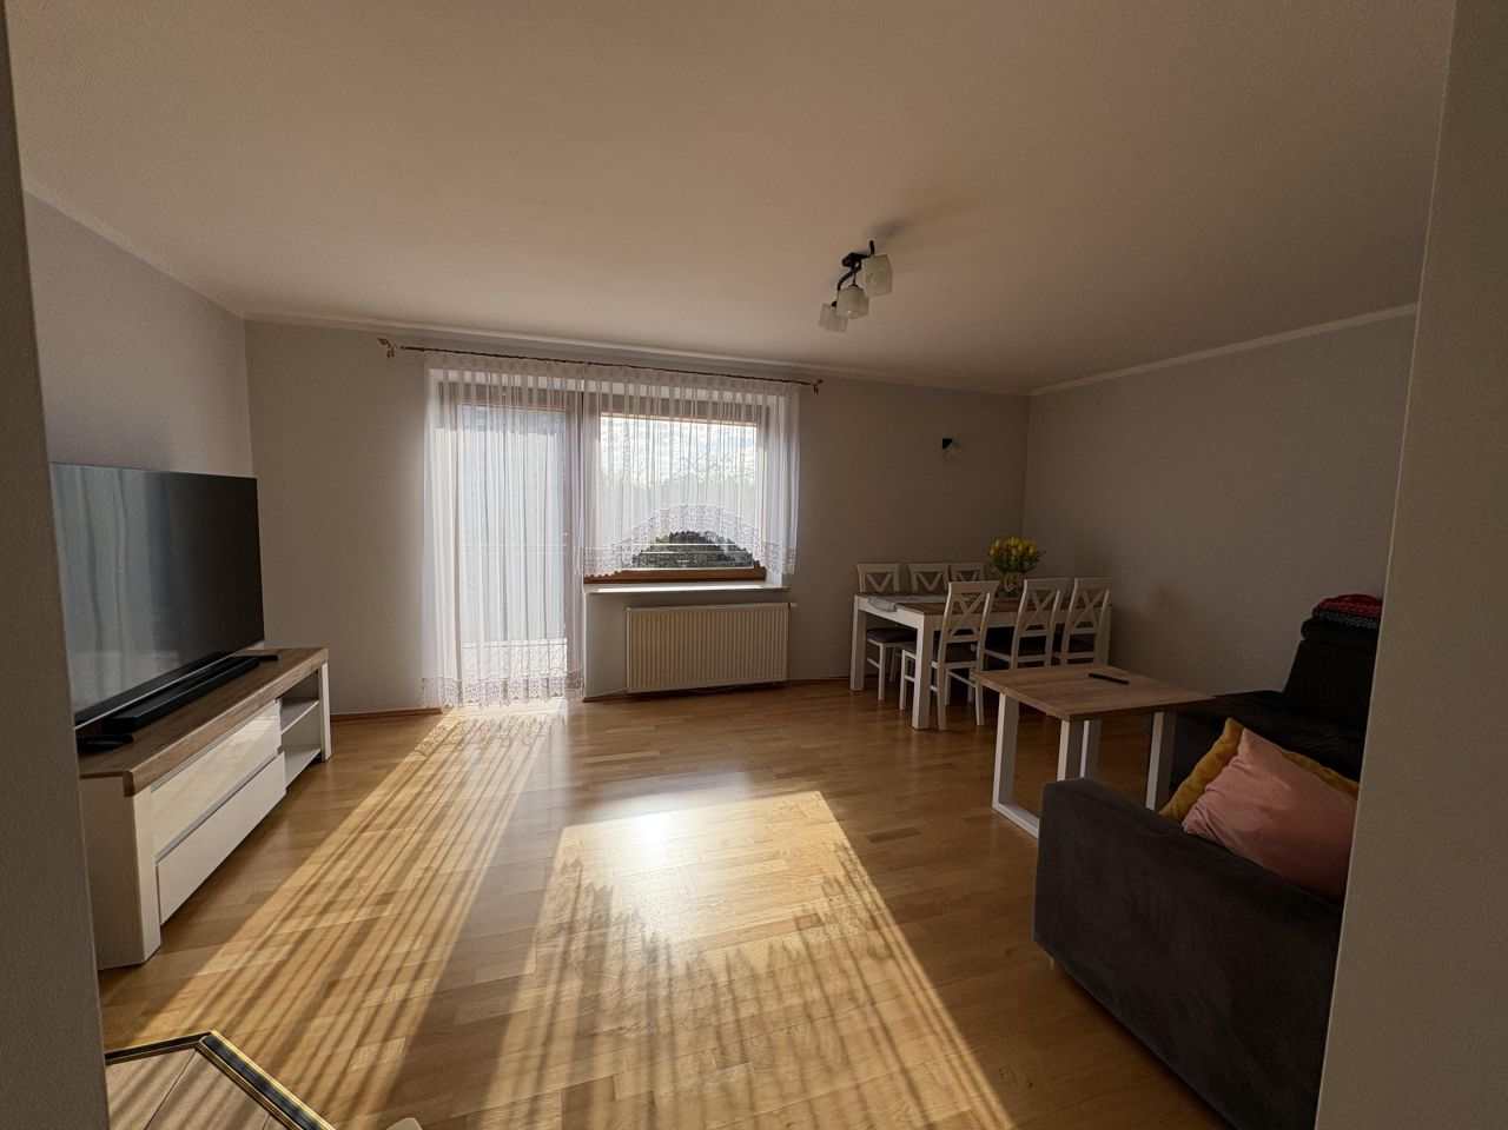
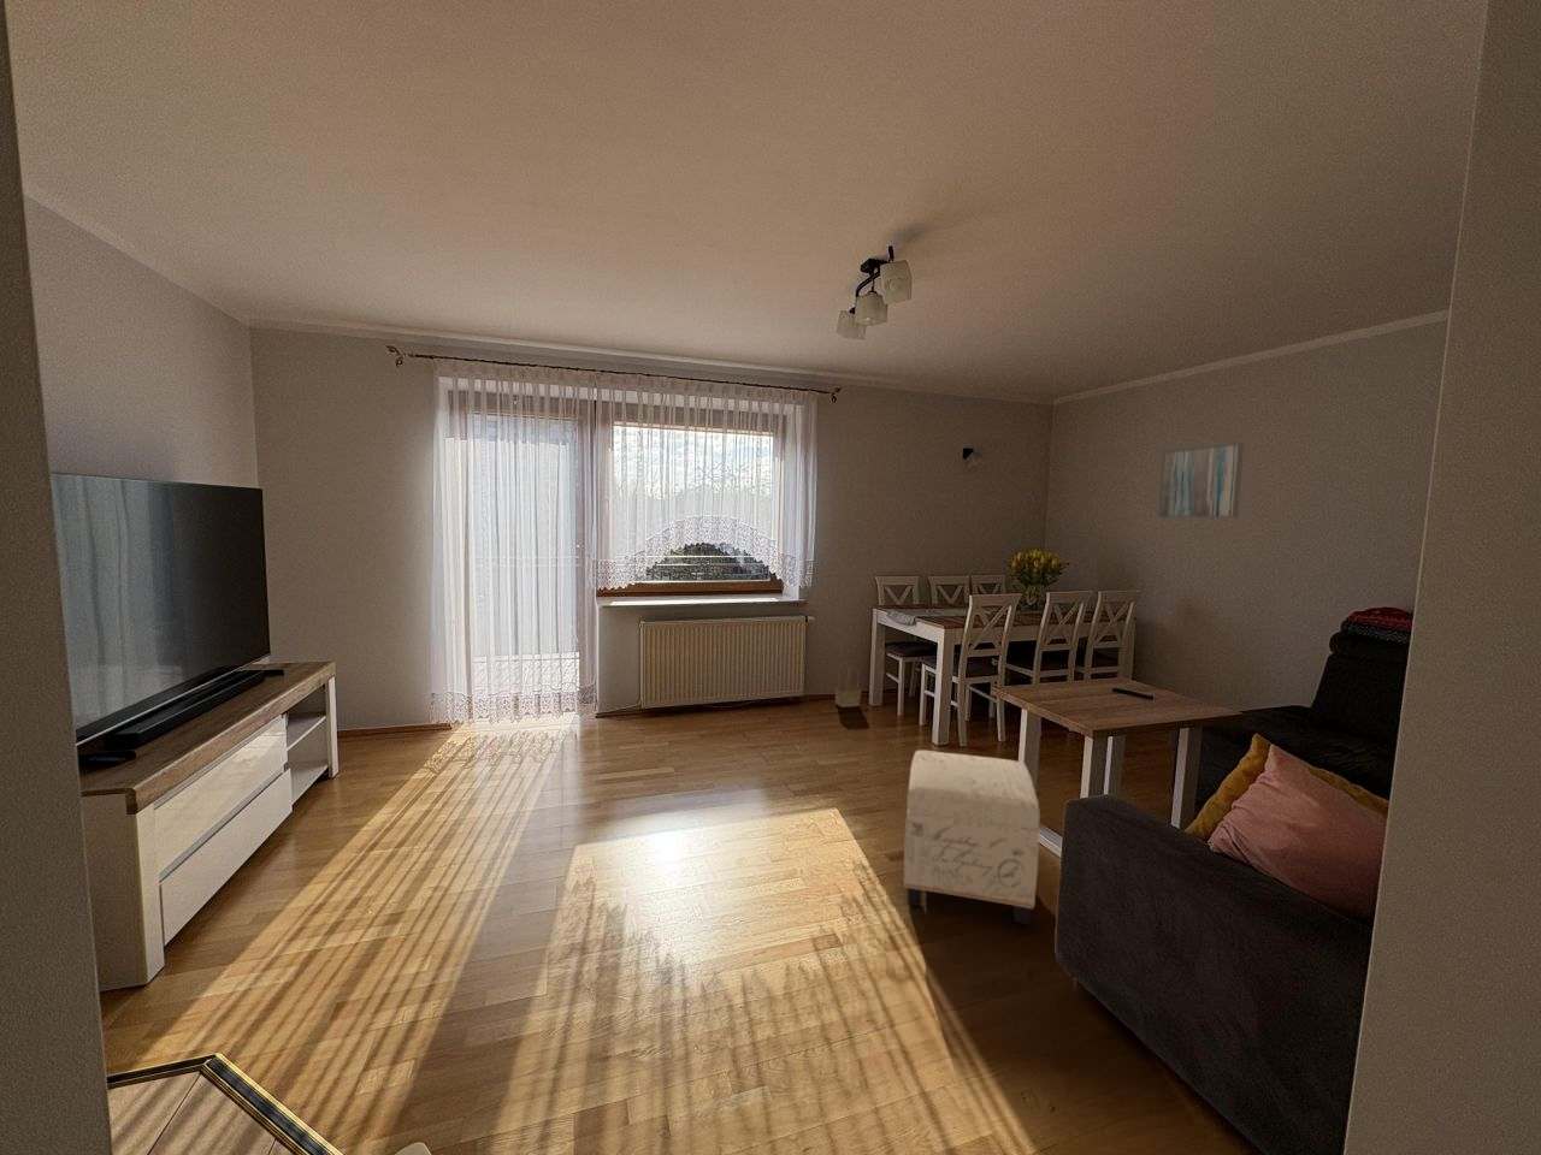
+ ottoman (967, 827)
+ wall art (1198, 483)
+ basket (847, 684)
